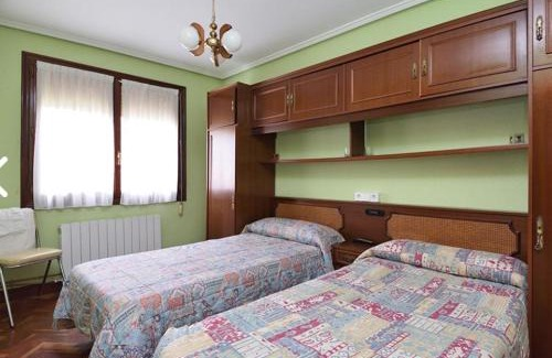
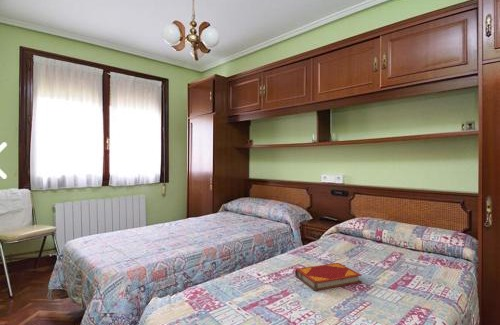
+ hardback book (327, 275)
